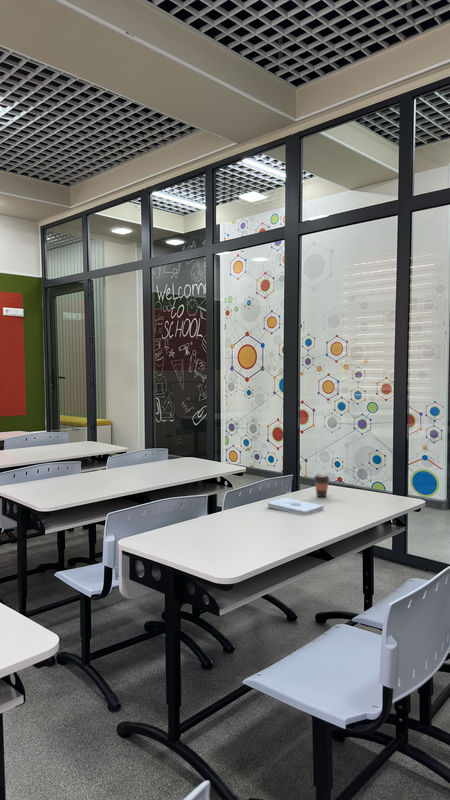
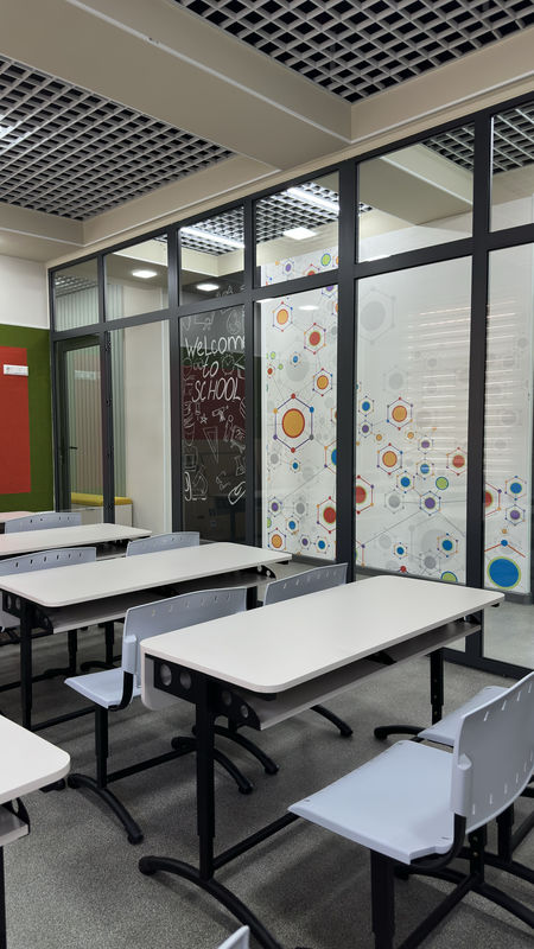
- coffee cup (321, 485)
- notepad (294, 506)
